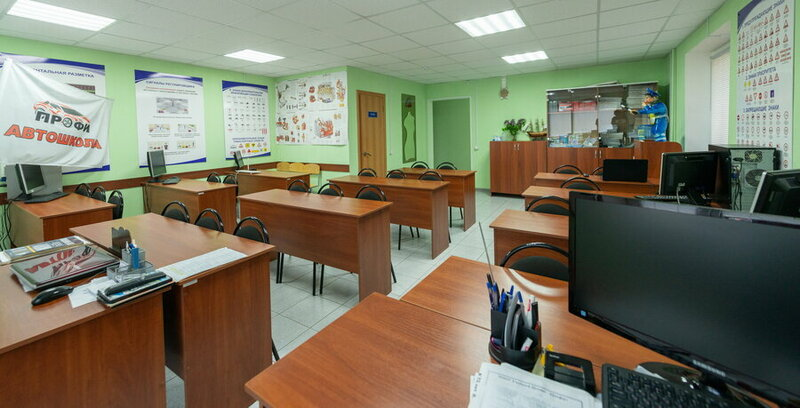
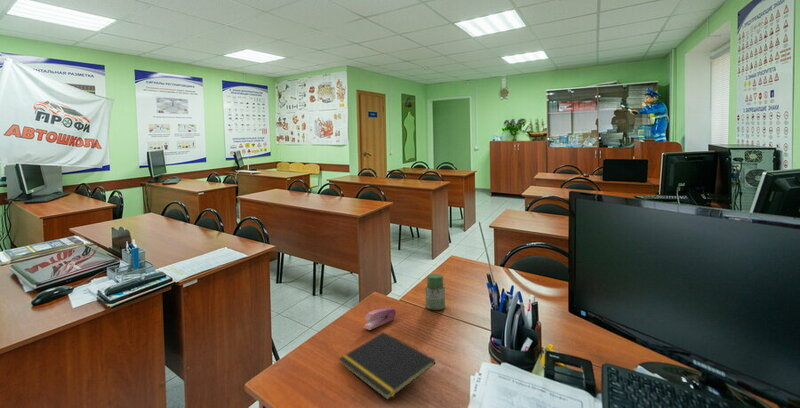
+ jar (435, 291)
+ notepad (385, 361)
+ stapler (380, 316)
